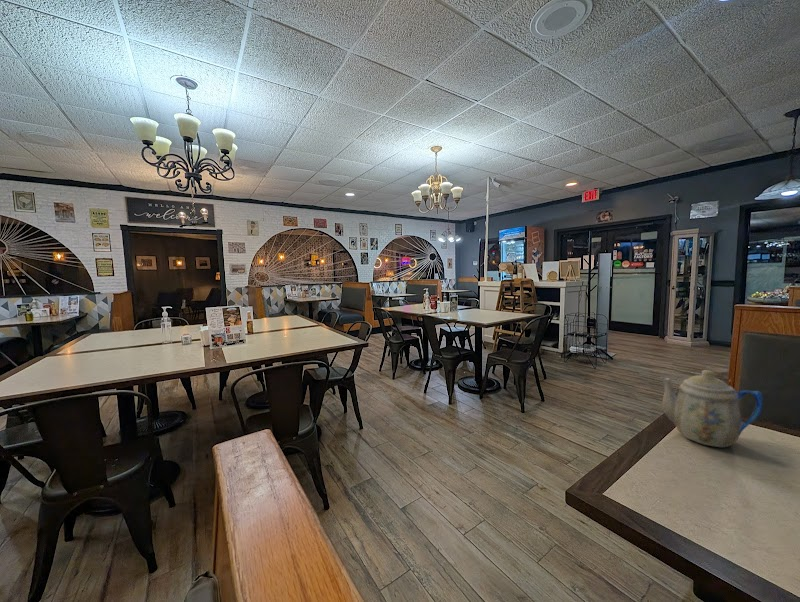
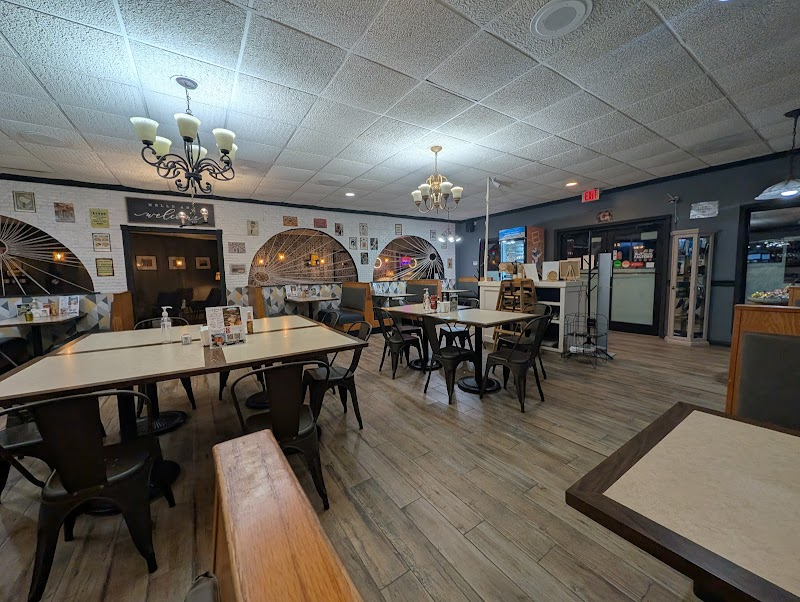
- teapot (706, 404)
